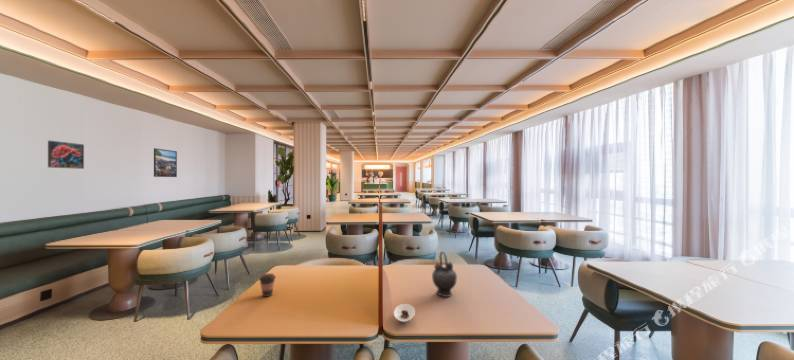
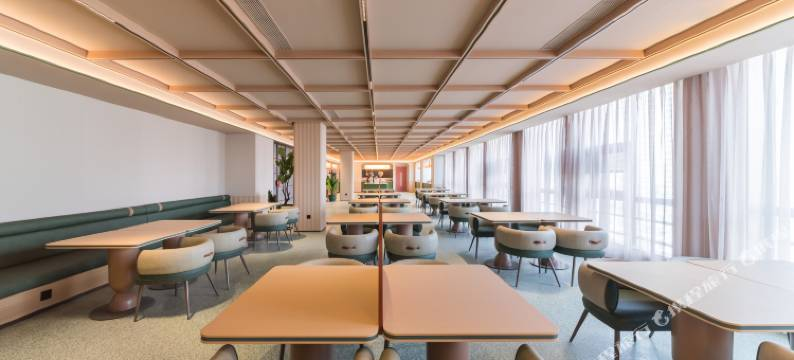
- coffee cup (267, 285)
- teapot (443, 272)
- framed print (165, 163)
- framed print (66, 155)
- saucer (404, 314)
